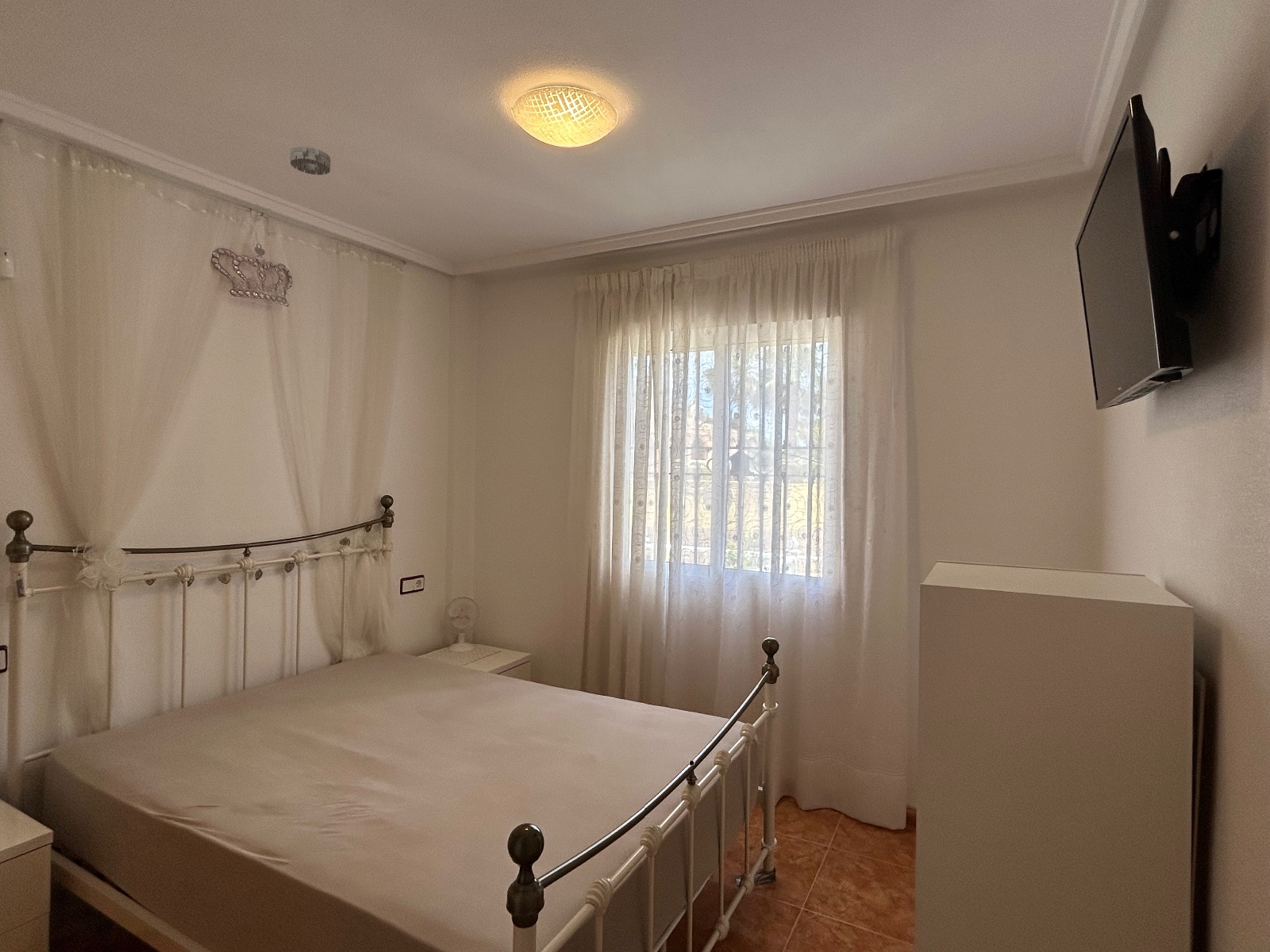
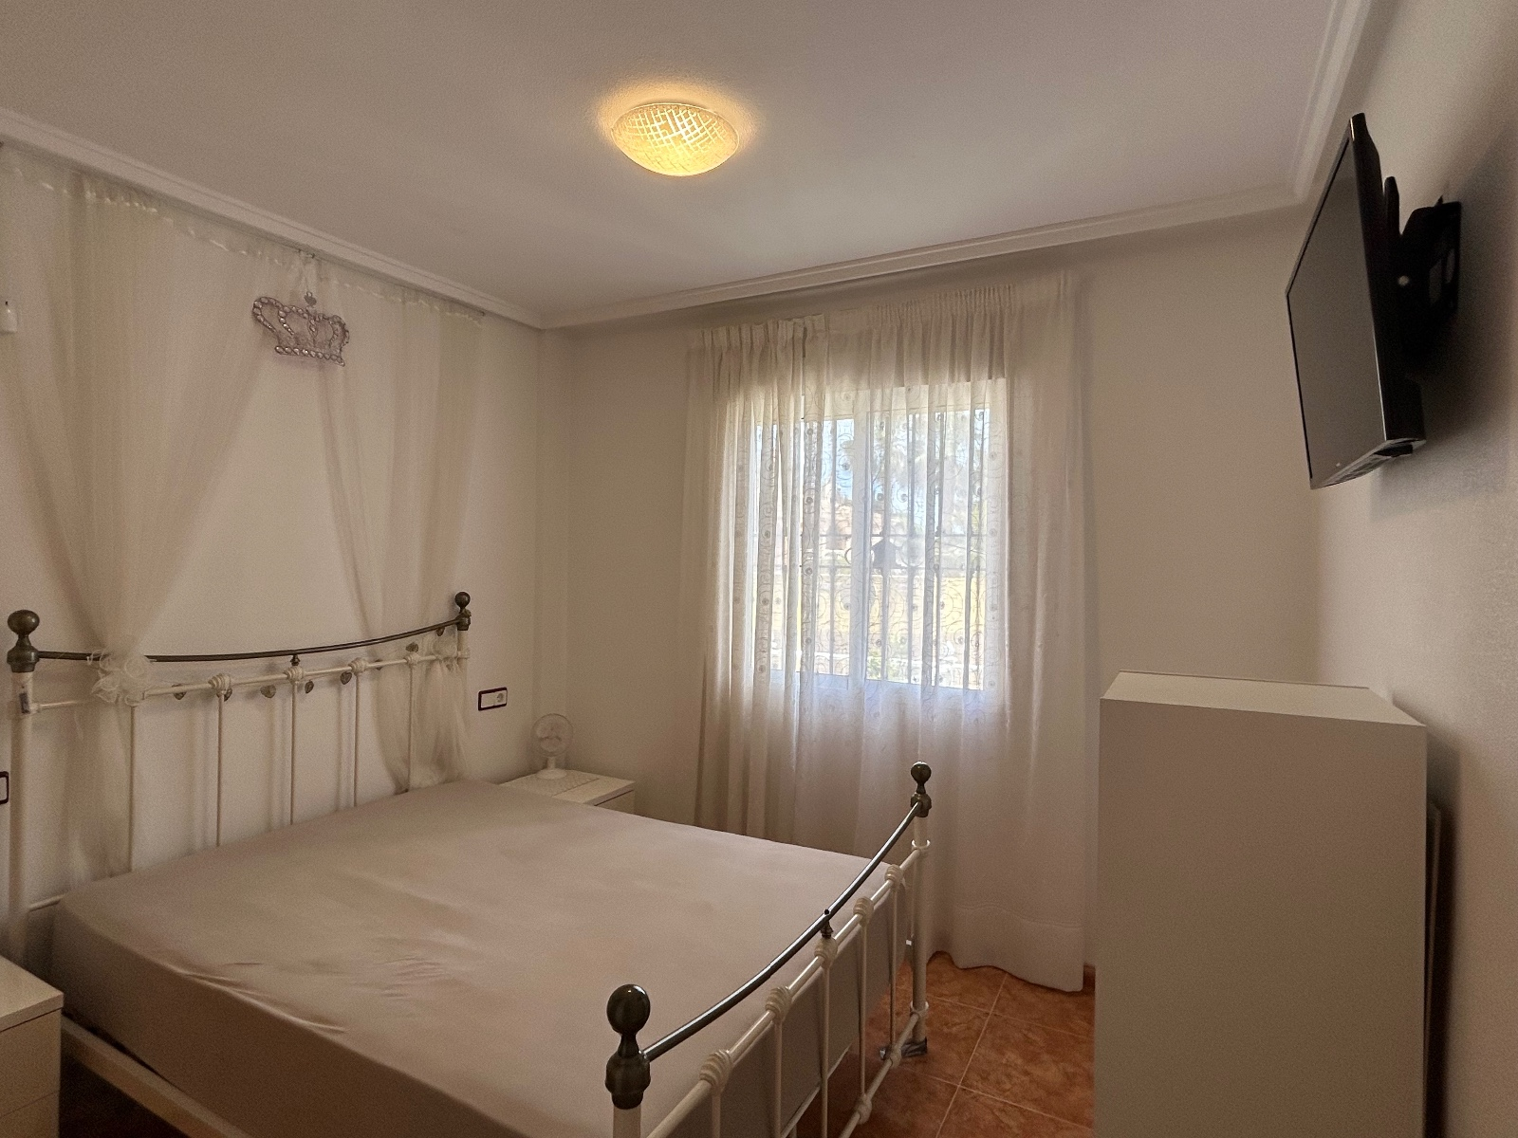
- smoke detector (310, 159)
